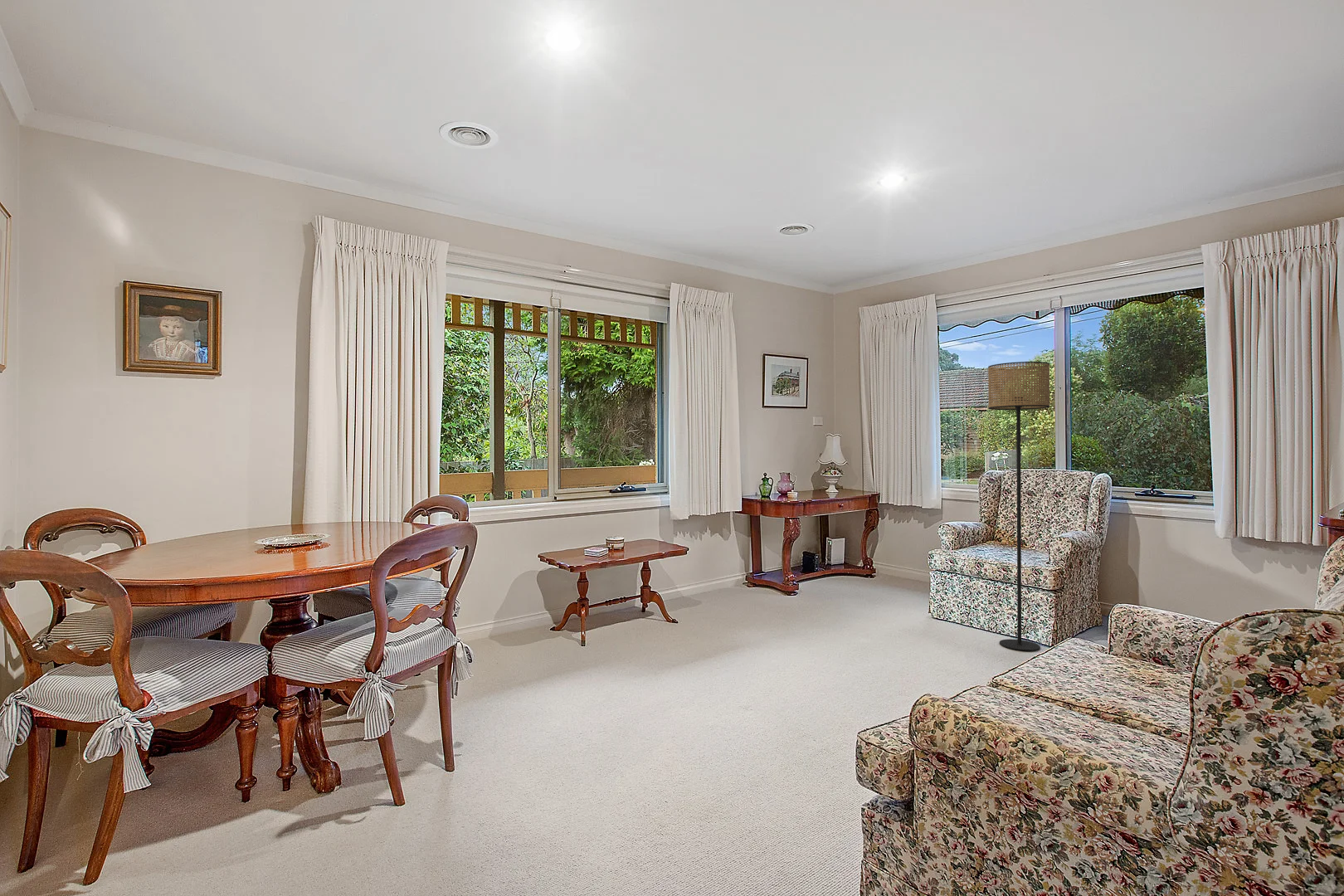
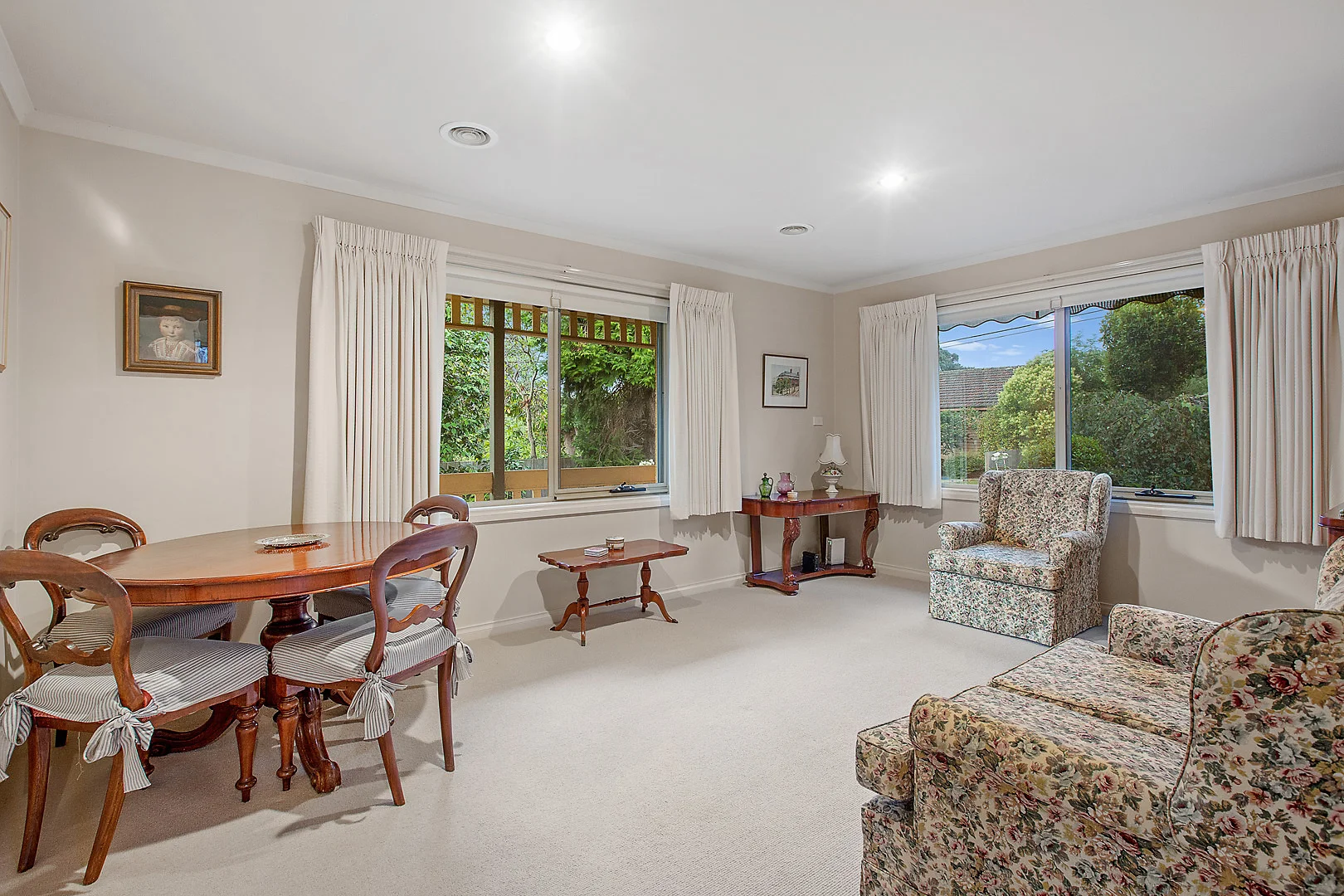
- floor lamp (1019, 504)
